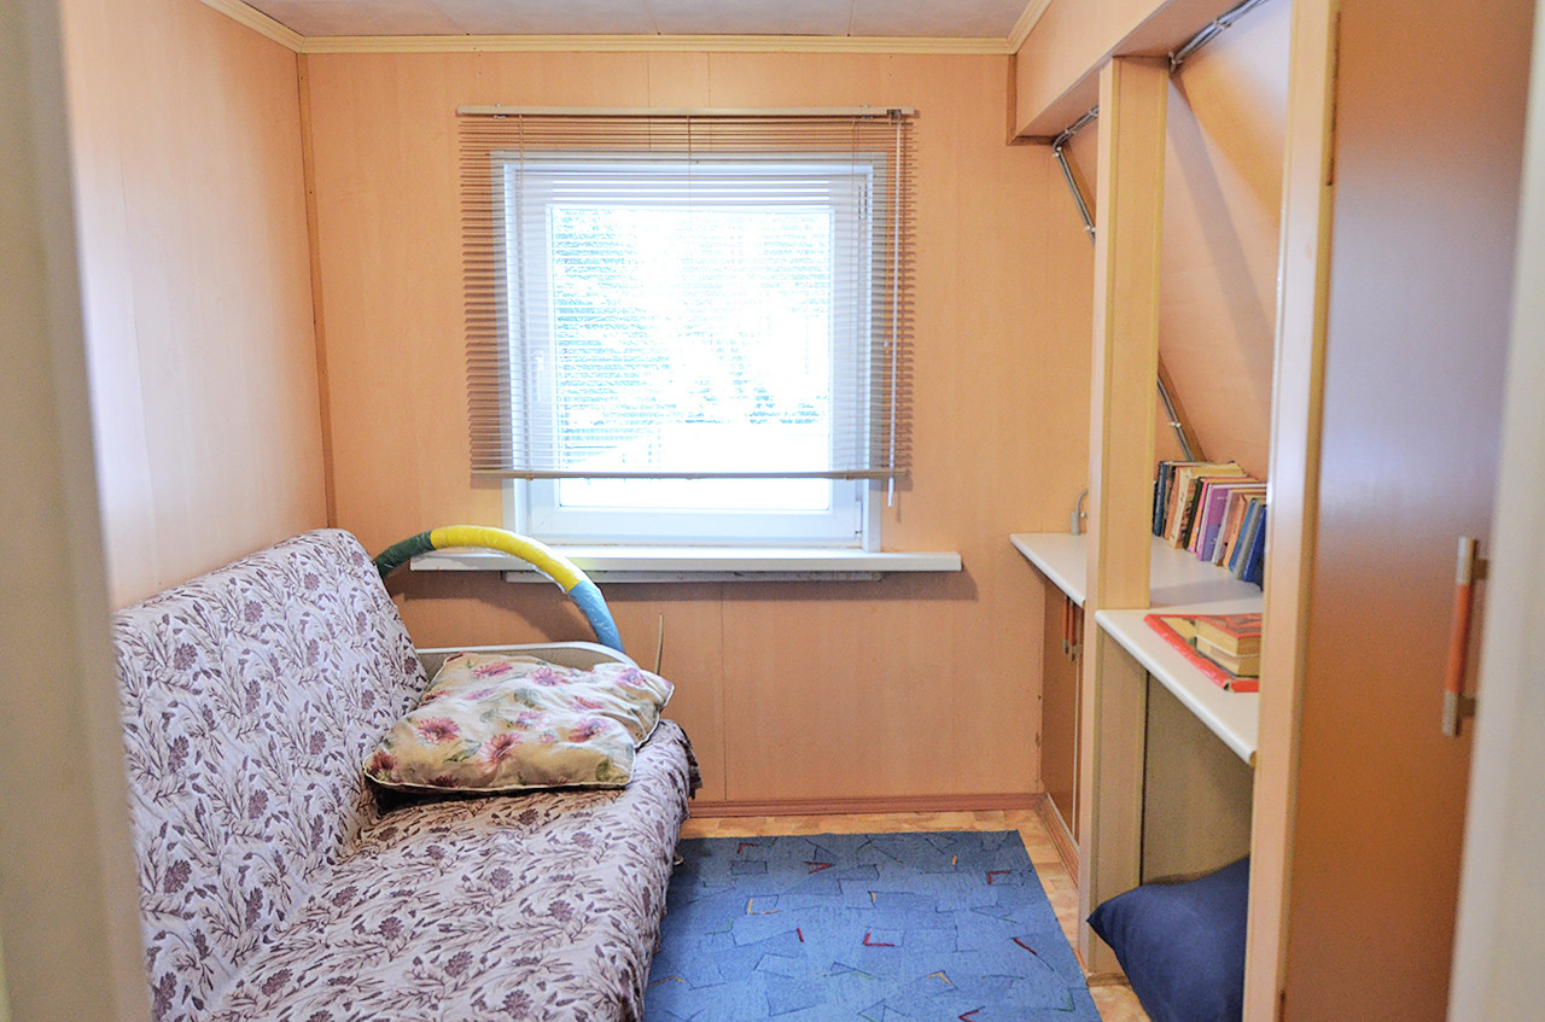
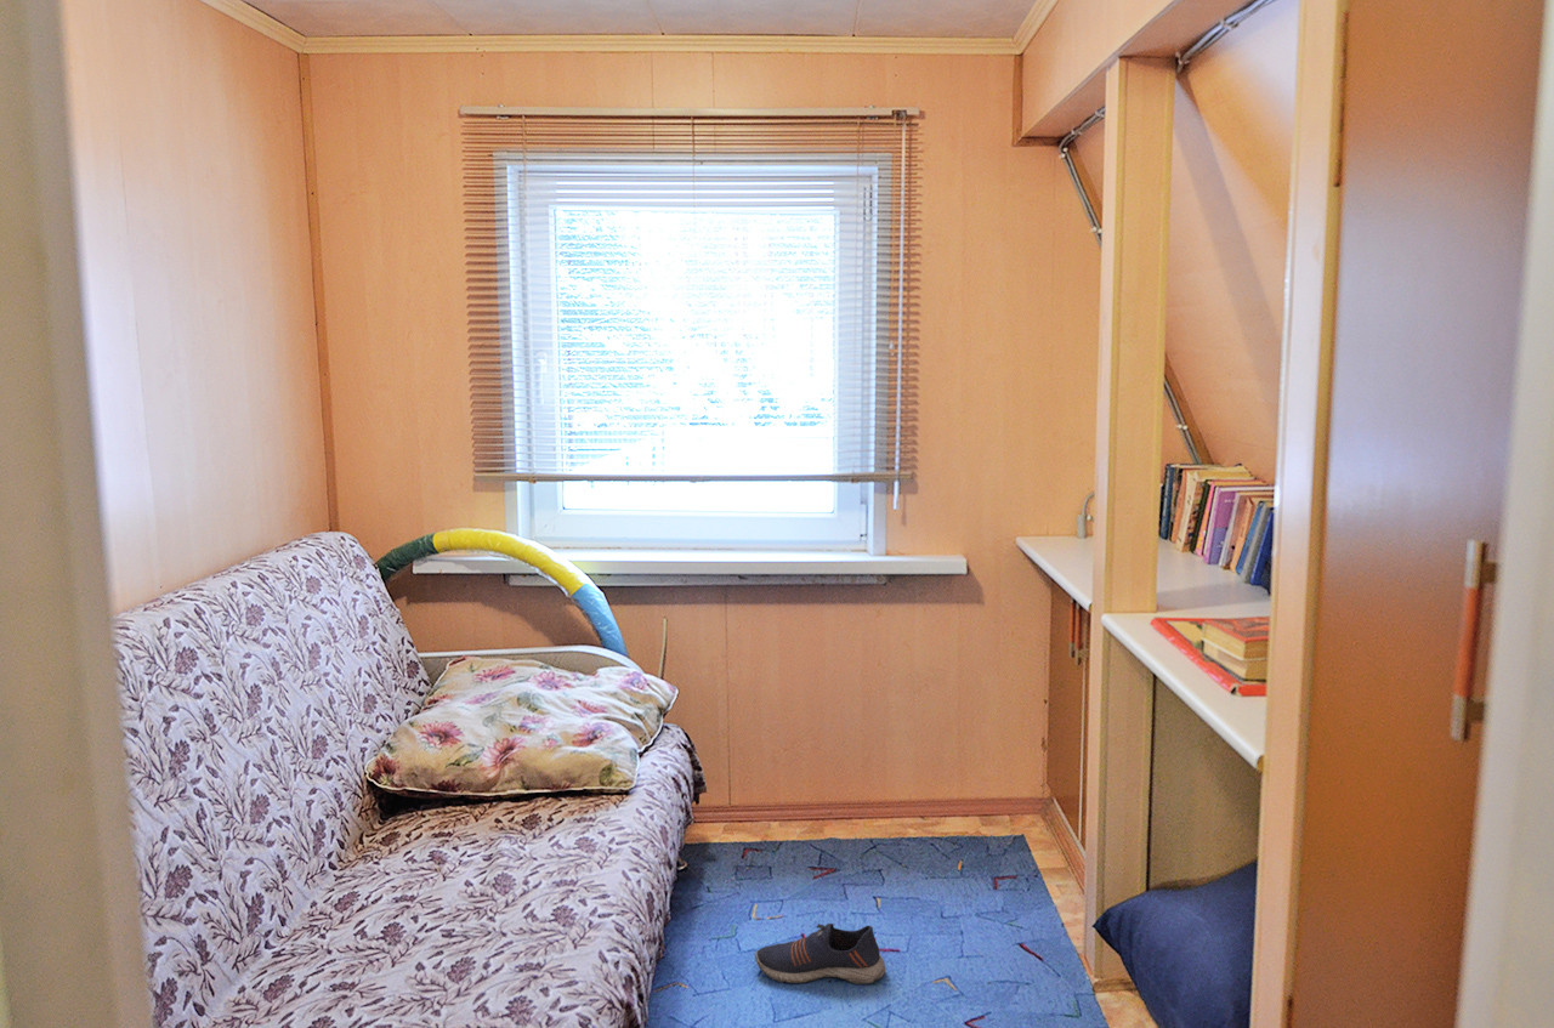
+ shoe (819, 947)
